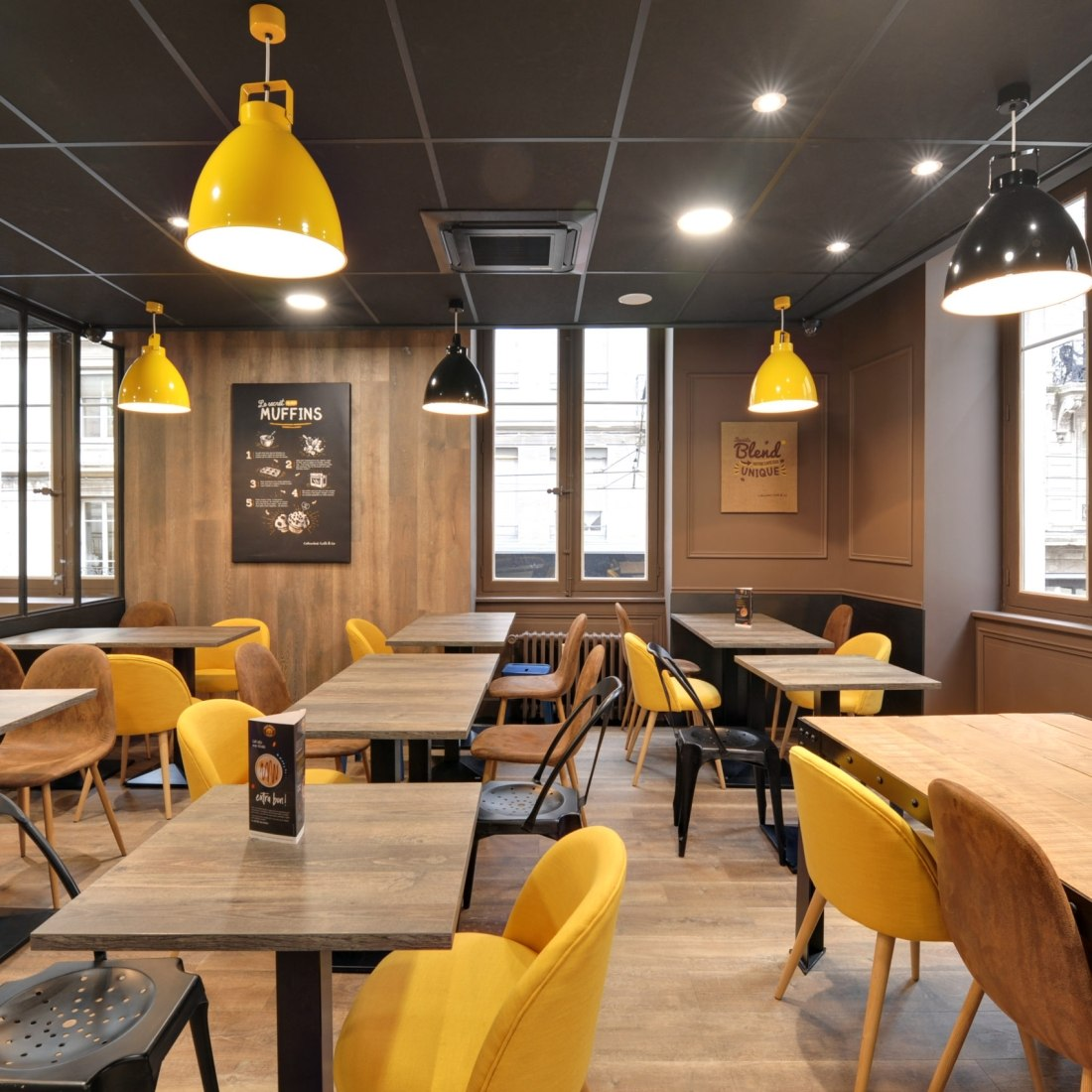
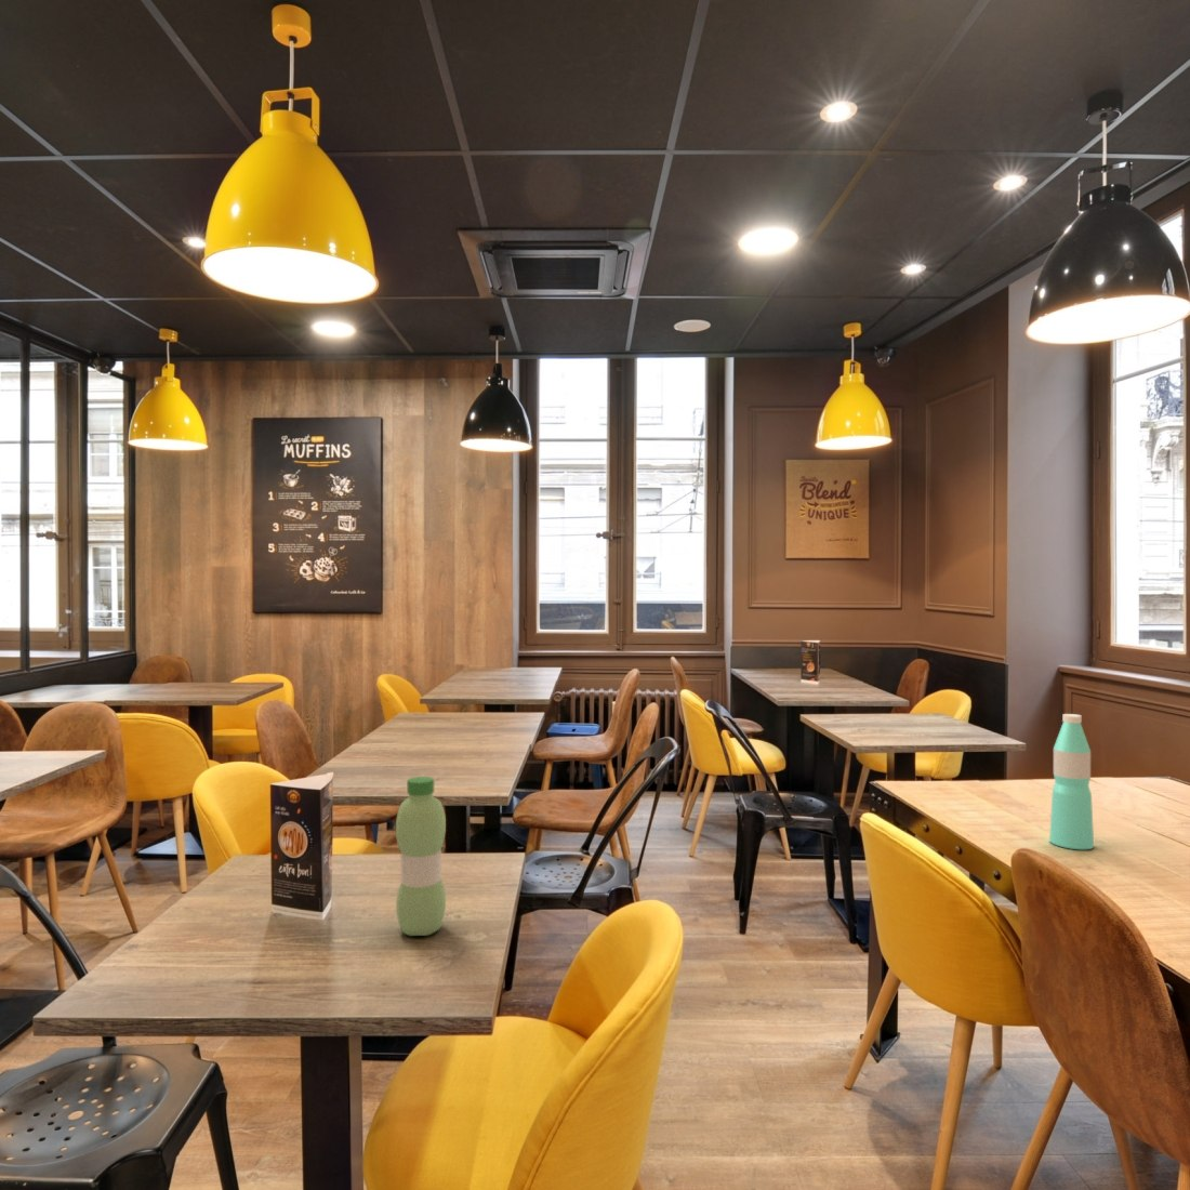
+ water bottle (1071, 779)
+ water bottle (421, 854)
